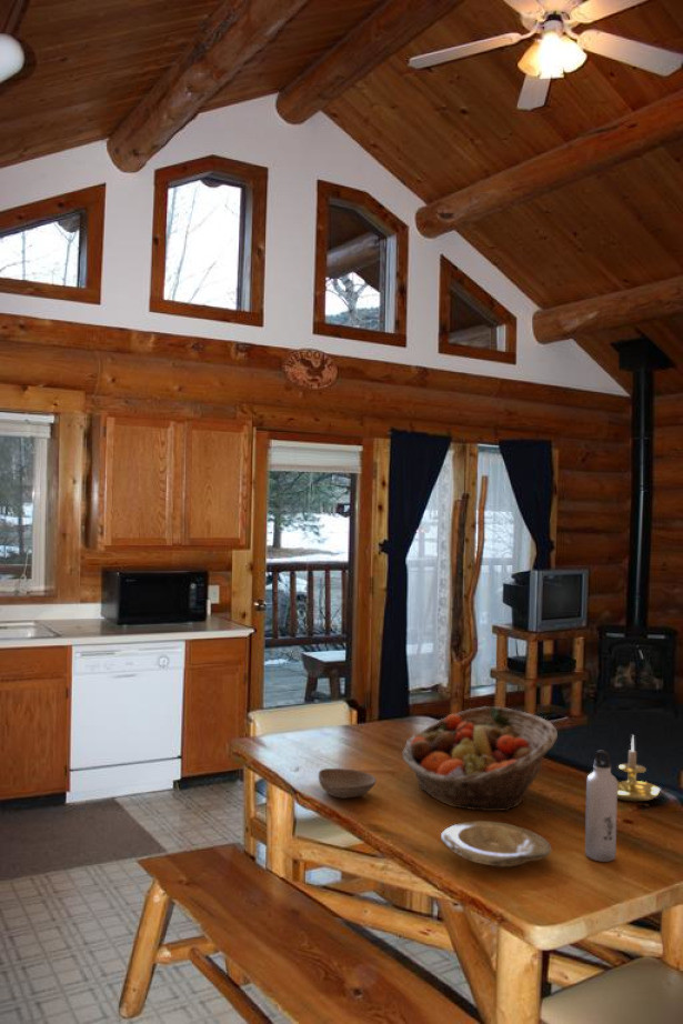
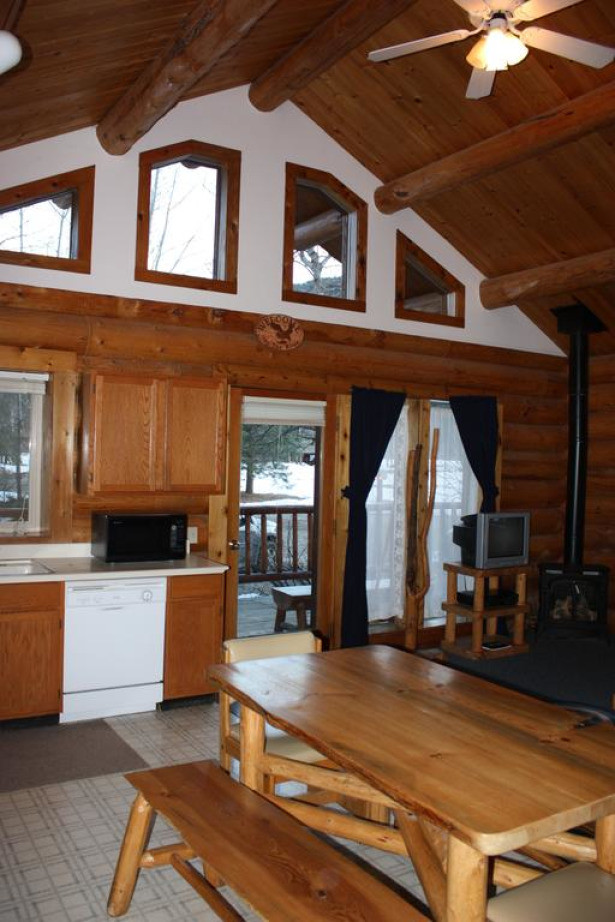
- plate (494, 846)
- bowl (346, 784)
- candle holder (629, 765)
- fruit basket (478, 754)
- water bottle (601, 803)
